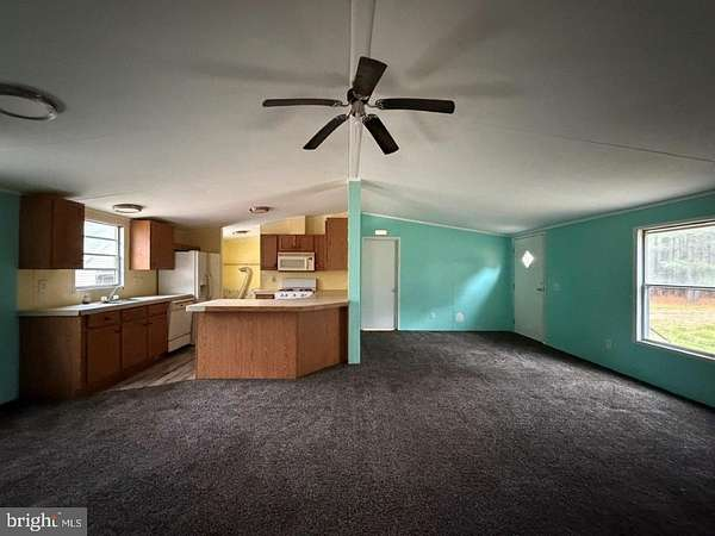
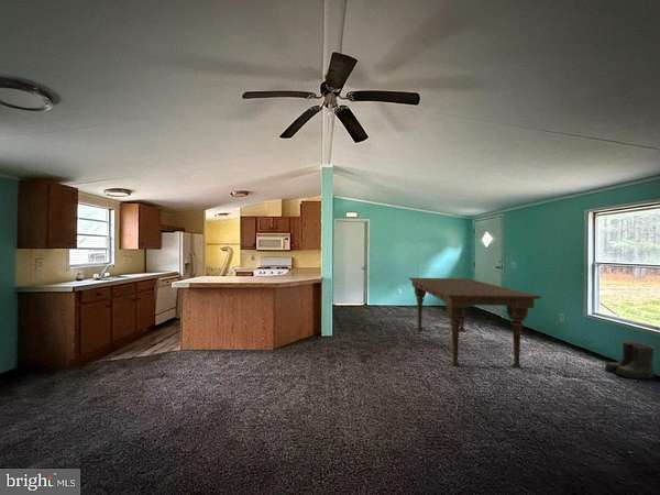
+ boots (629, 358)
+ dining table (459, 315)
